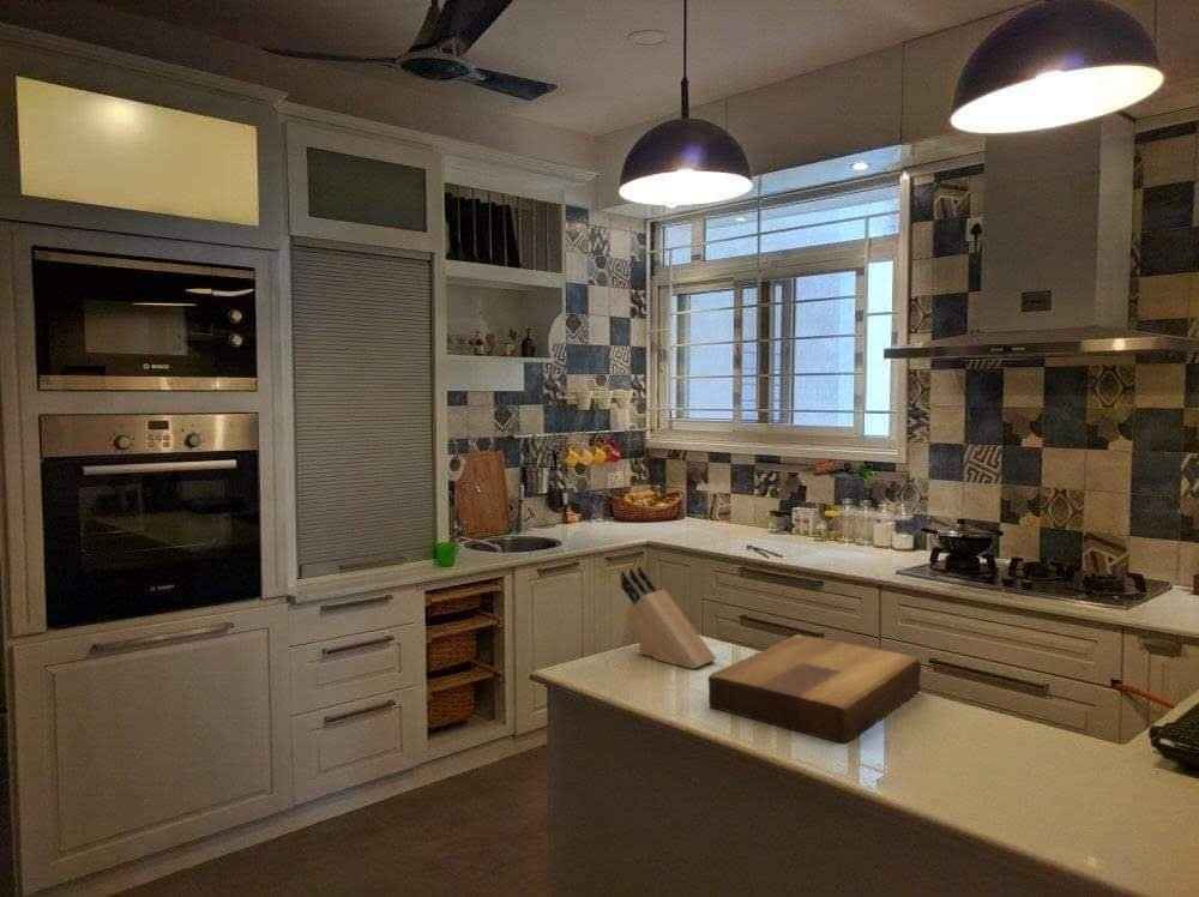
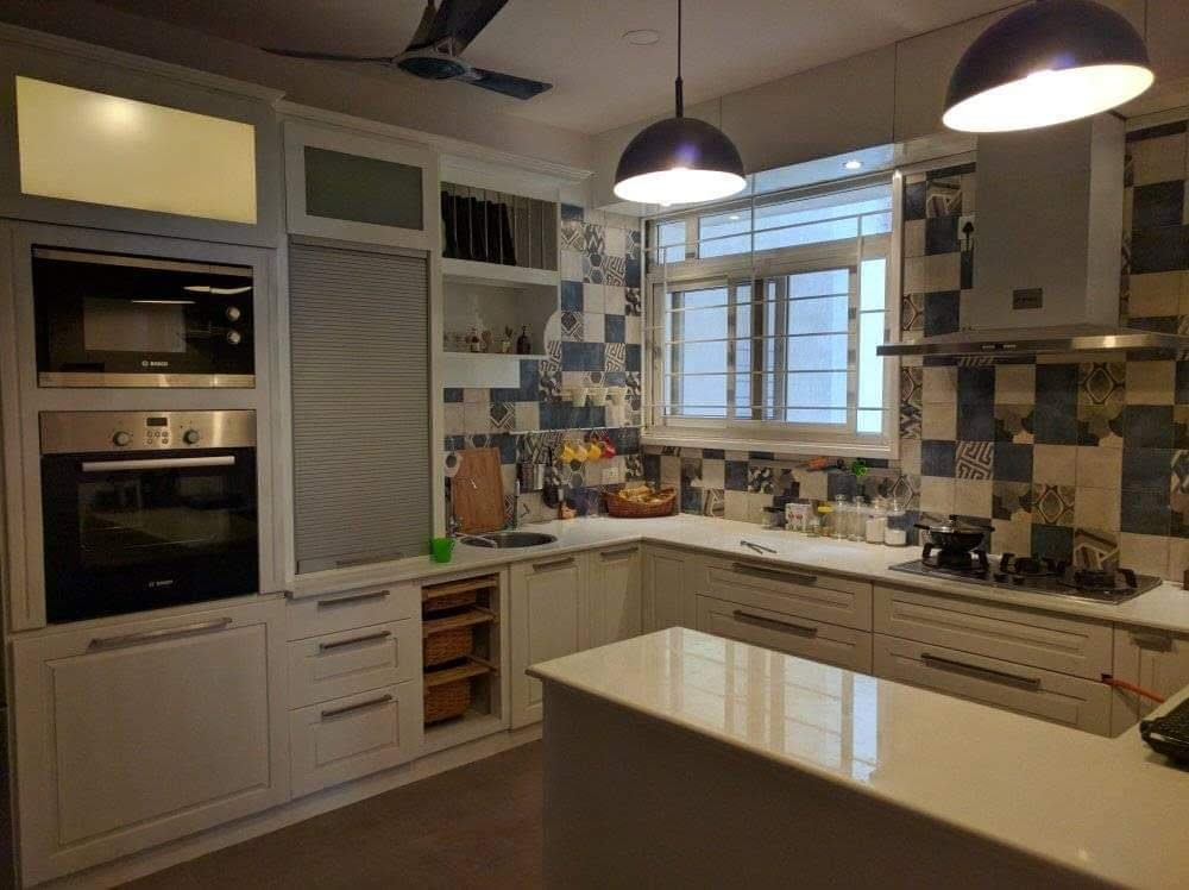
- cutting board (818, 680)
- knife block (663, 614)
